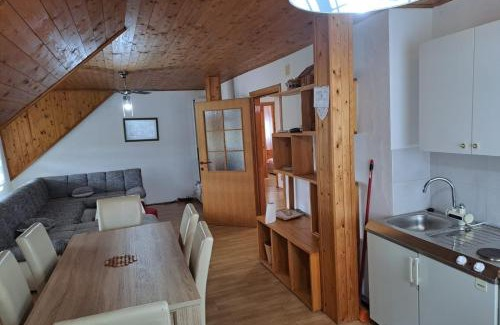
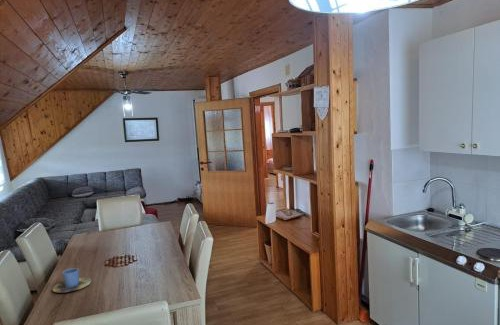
+ cup (71, 277)
